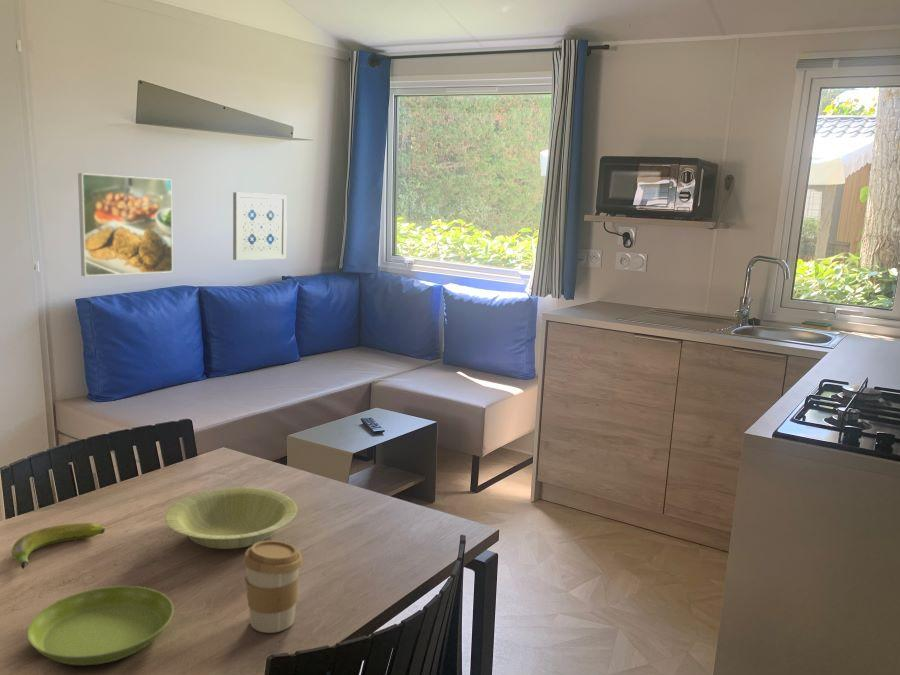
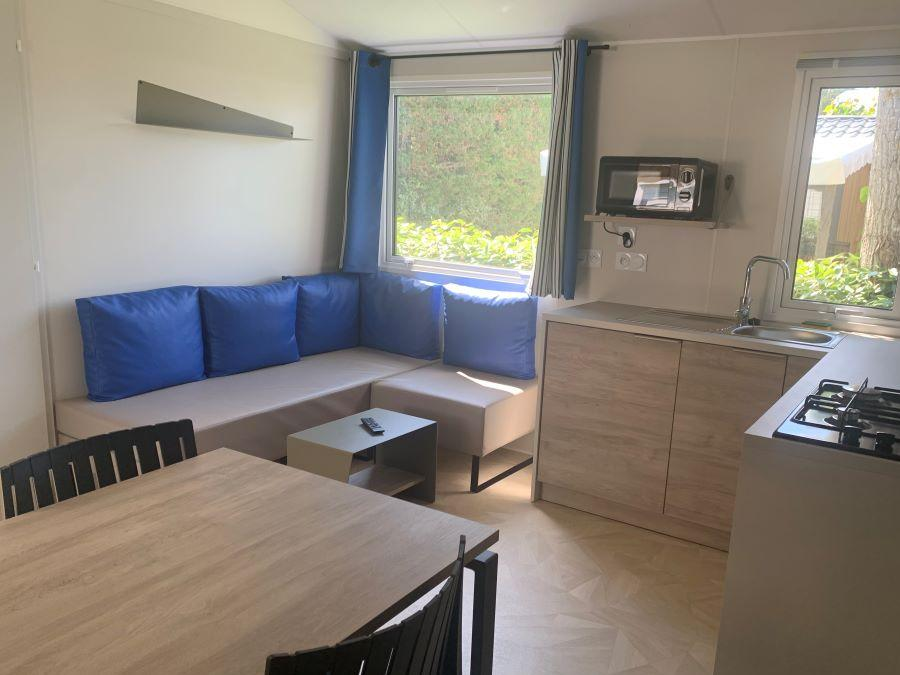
- coffee cup (272, 584)
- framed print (128, 225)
- bowl (232, 522)
- banana (53, 540)
- wall art (260, 226)
- saucer (103, 626)
